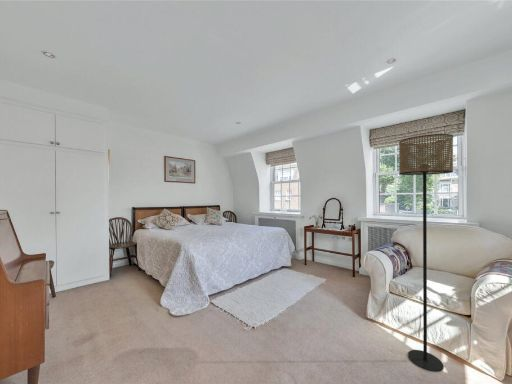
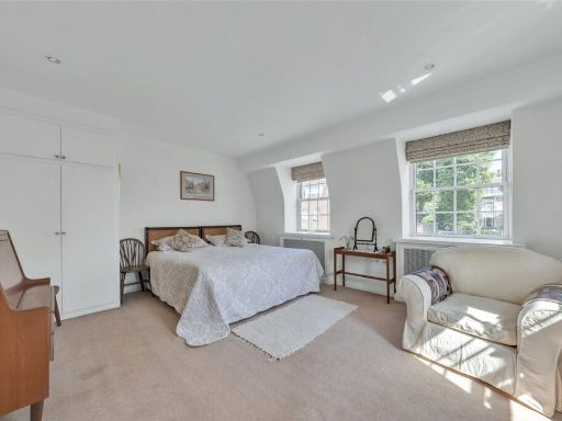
- floor lamp (424, 250)
